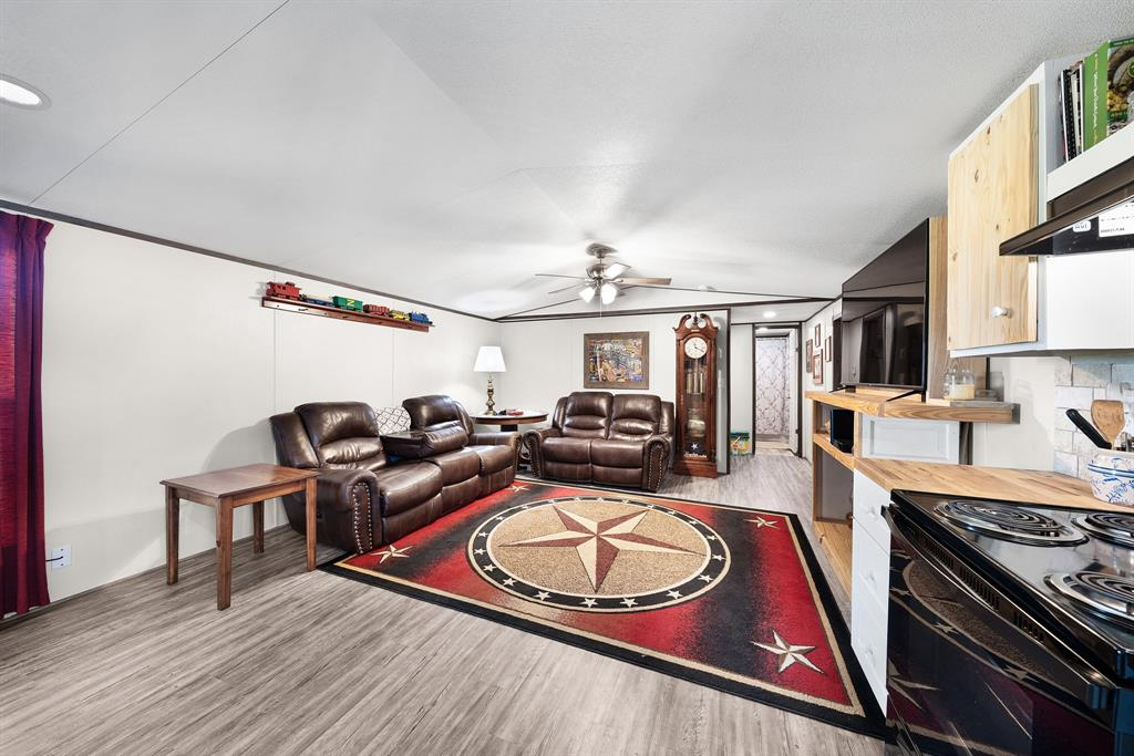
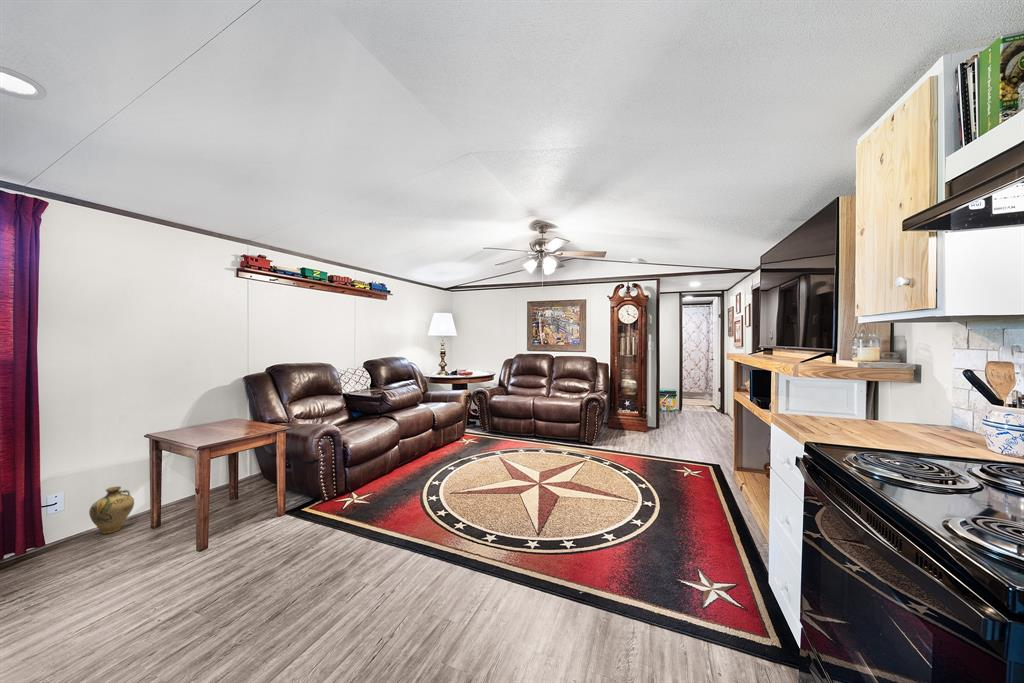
+ jug (112, 509)
